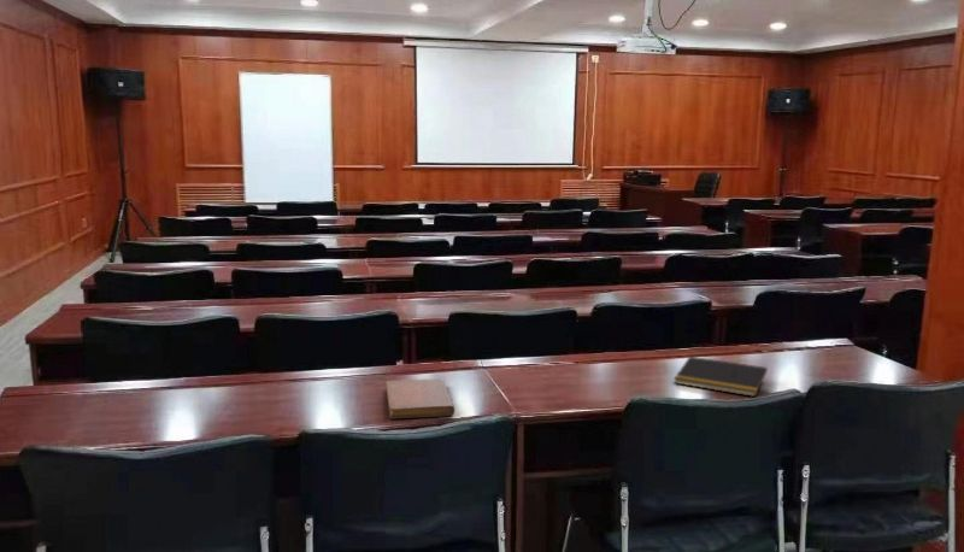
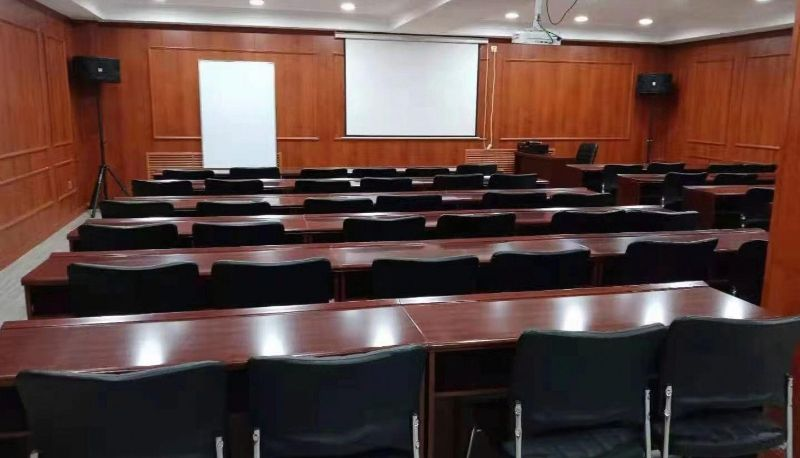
- notepad (719, 375)
- notebook (418, 397)
